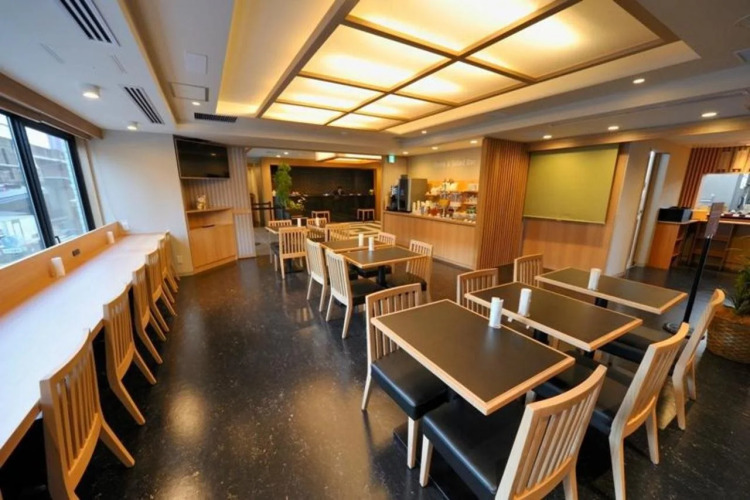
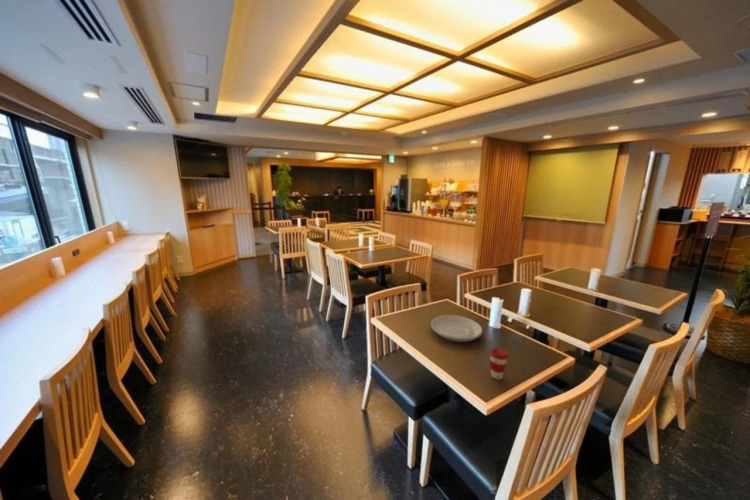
+ plate (455, 329)
+ coffee cup (497, 364)
